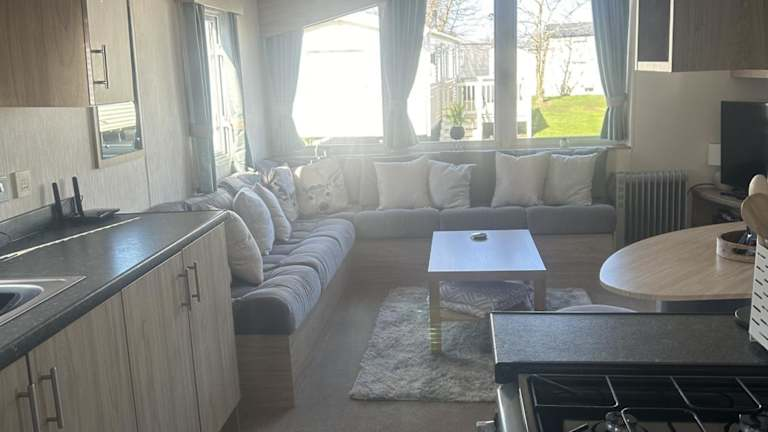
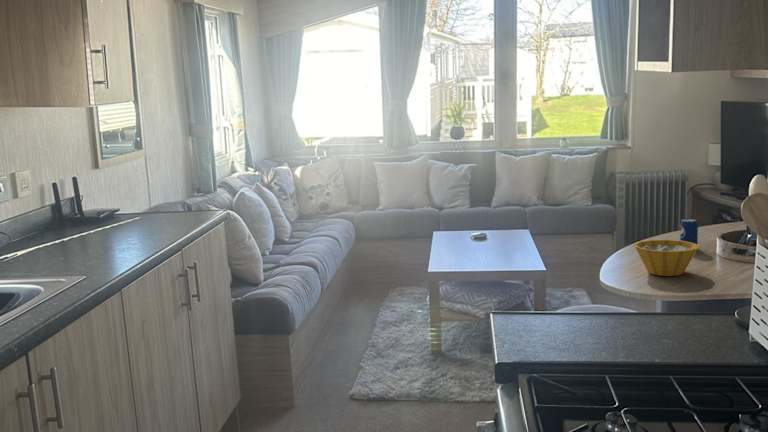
+ beverage can (688, 234)
+ bowl (665, 258)
